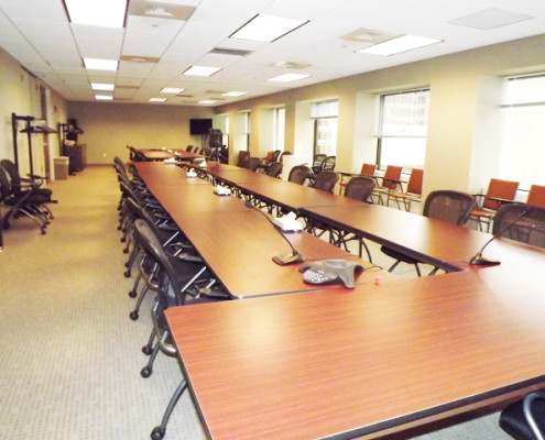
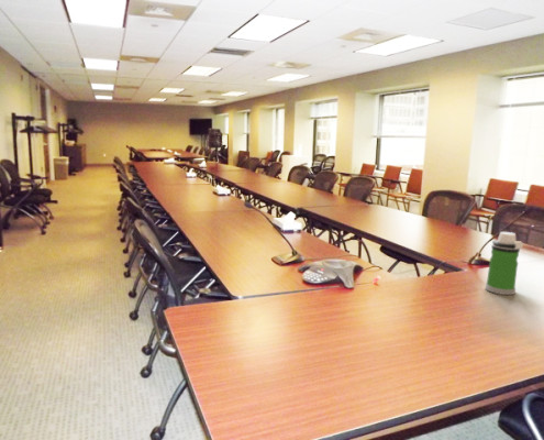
+ water bottle (503, 262)
